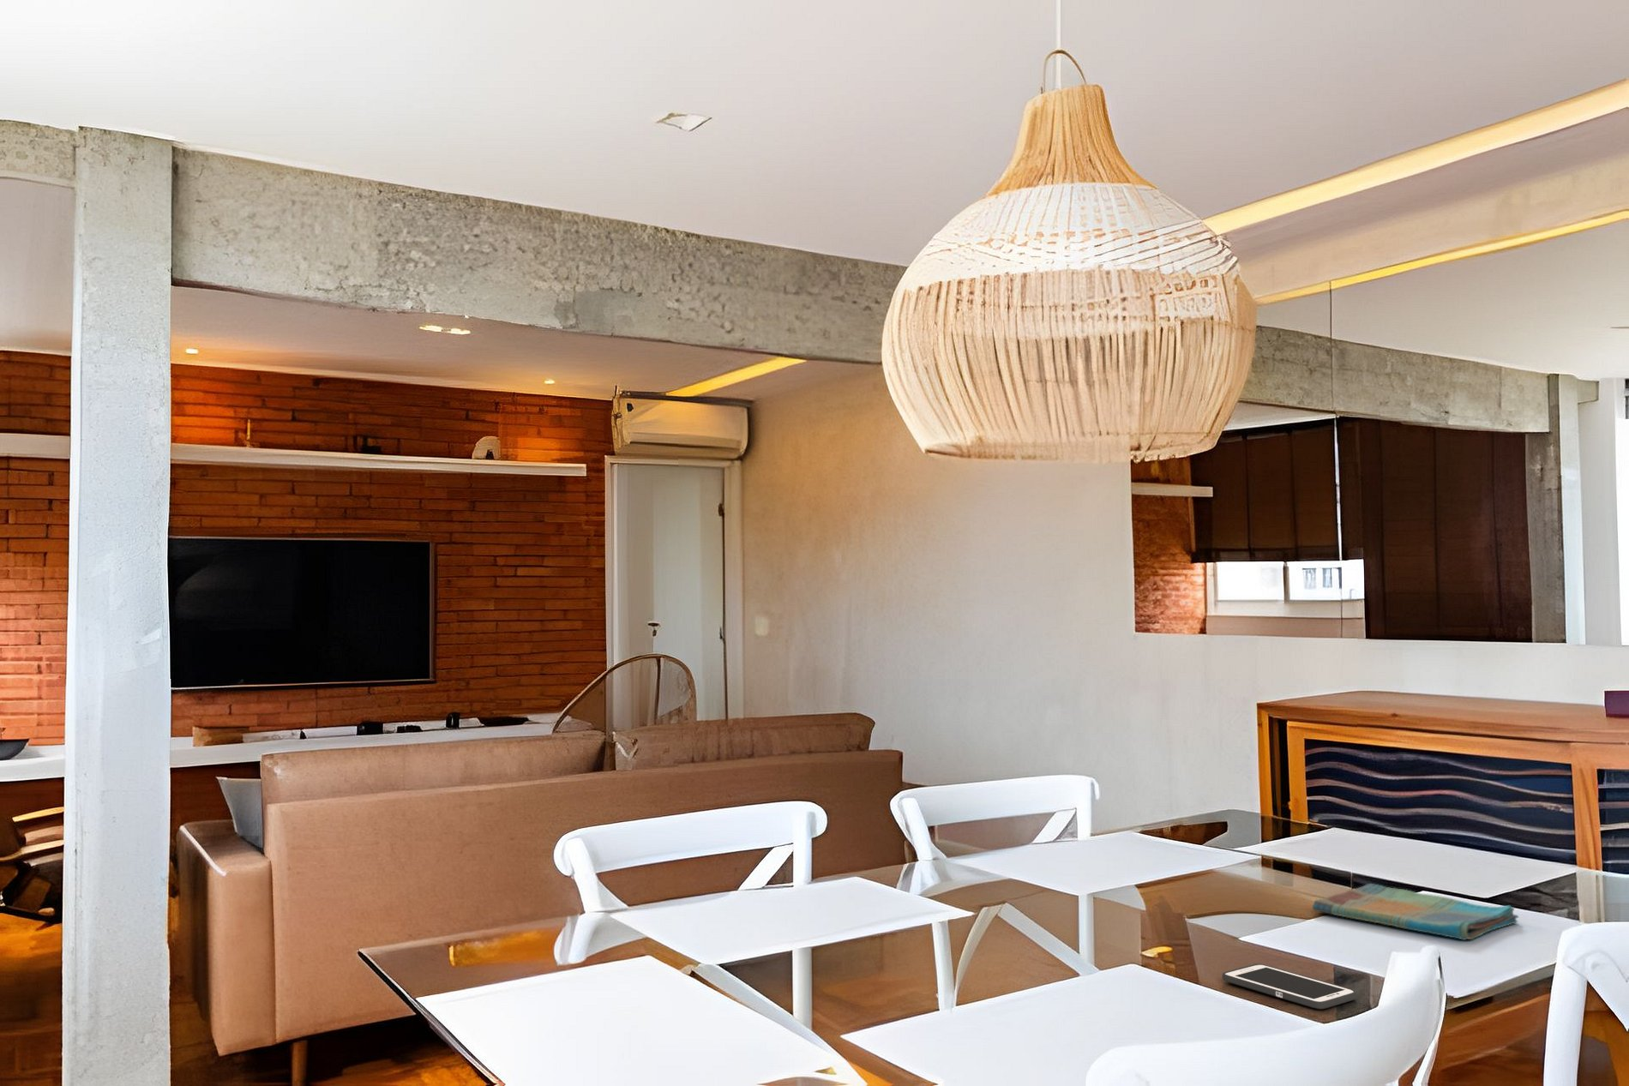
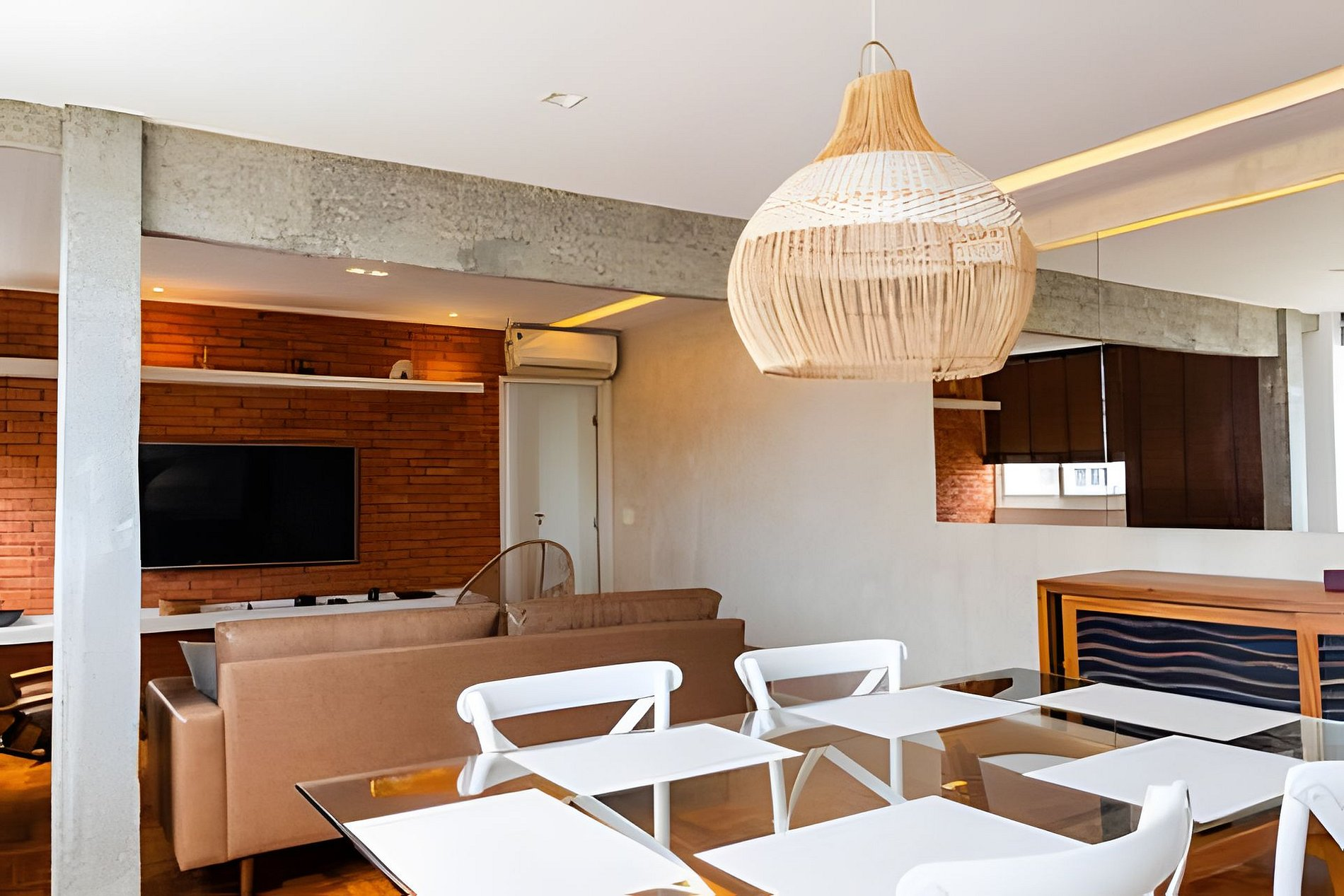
- cell phone (1287, 985)
- dish towel (1413, 909)
